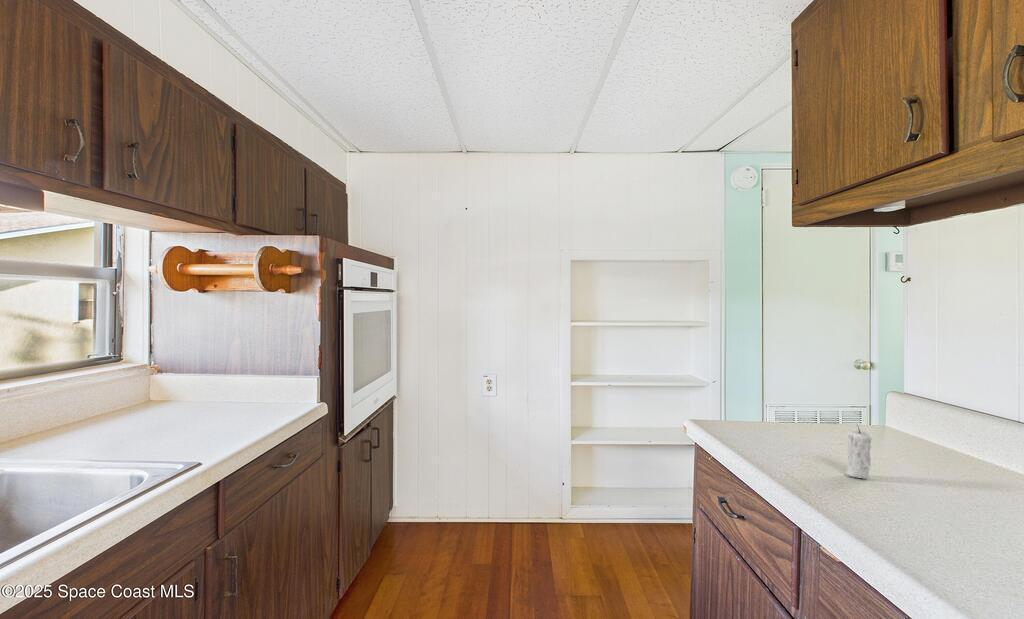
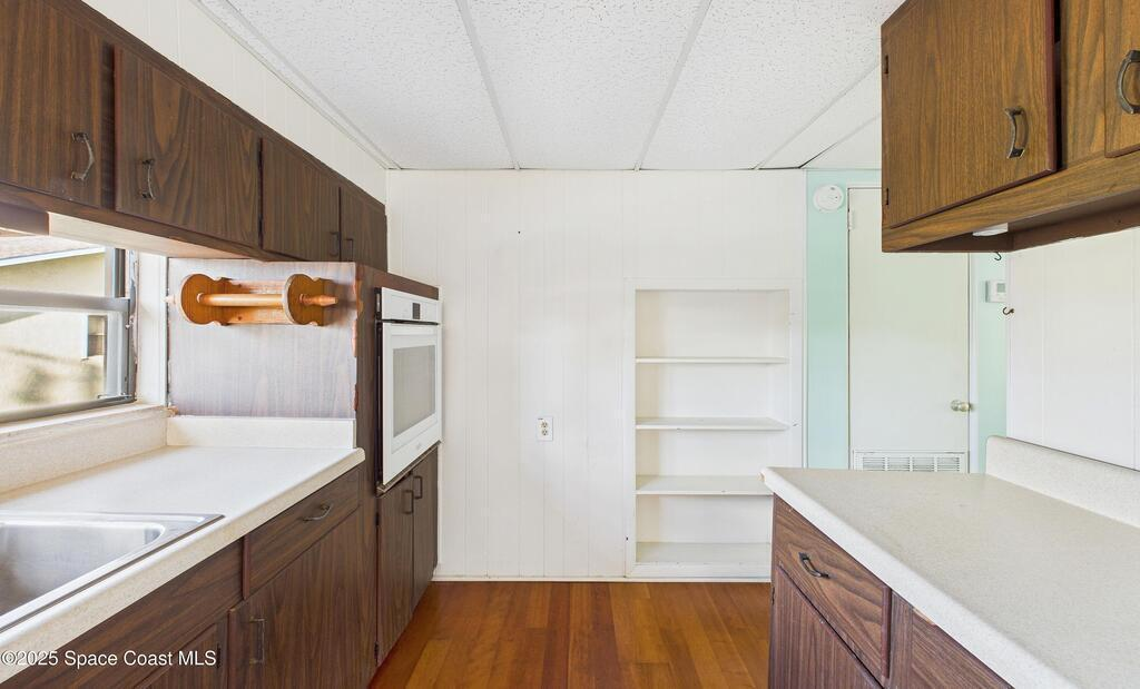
- candle (859, 449)
